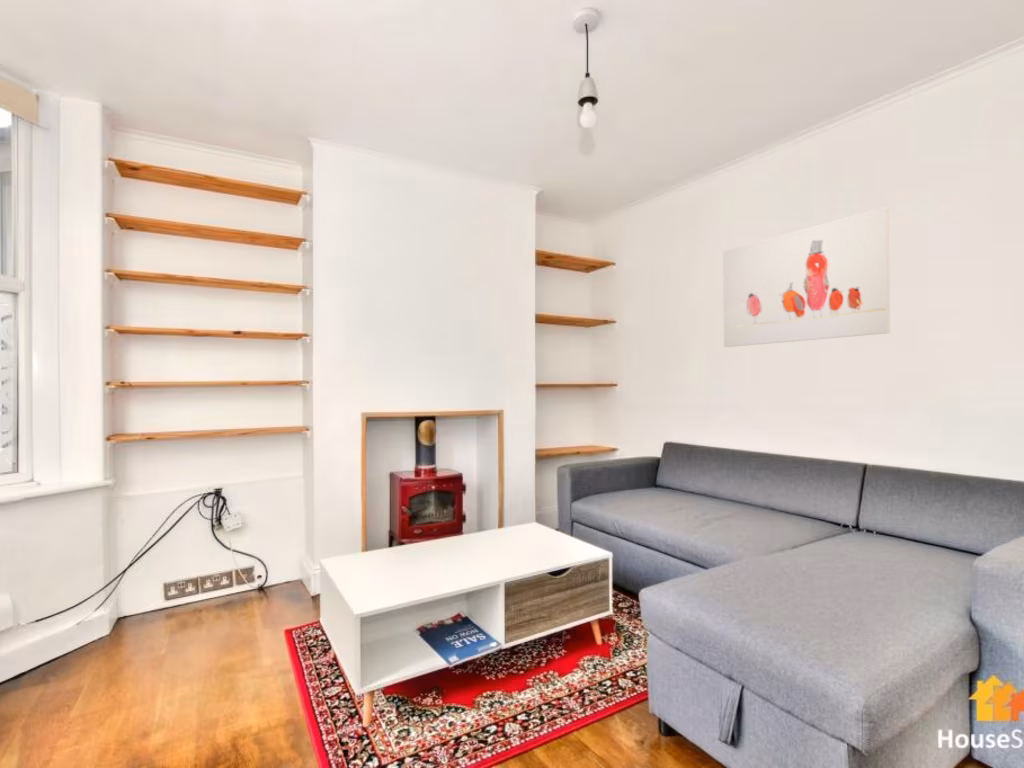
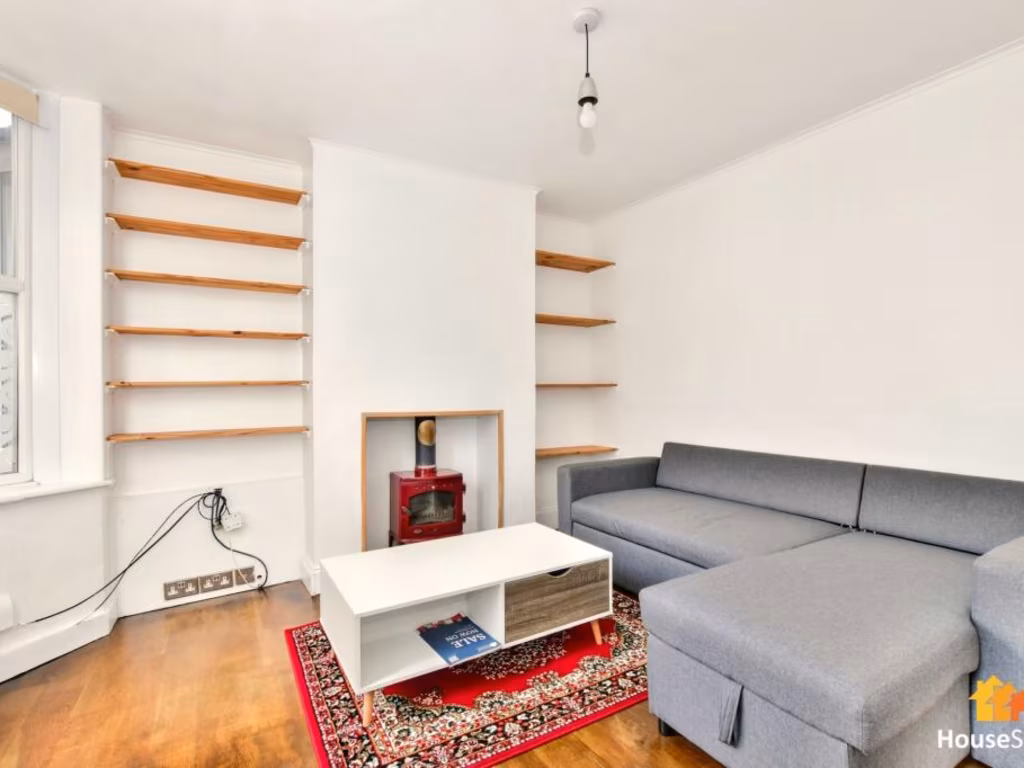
- wall art (795, 286)
